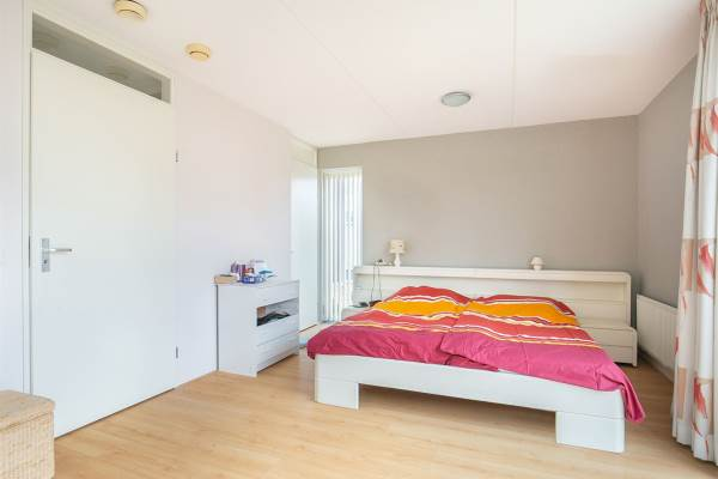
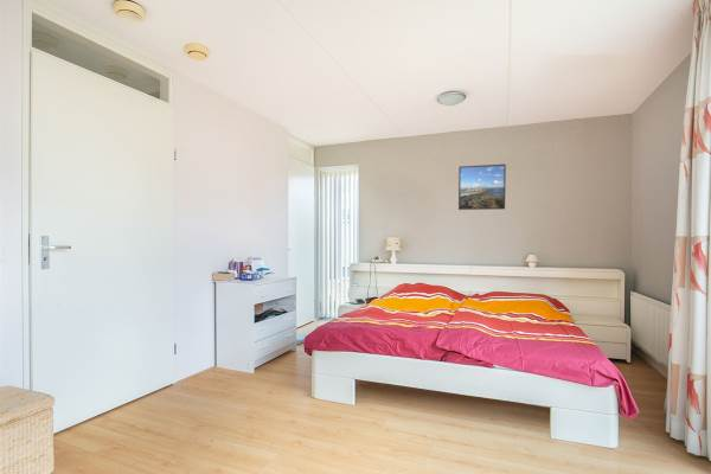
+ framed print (481, 187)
